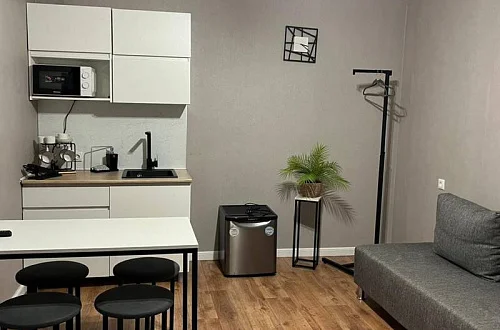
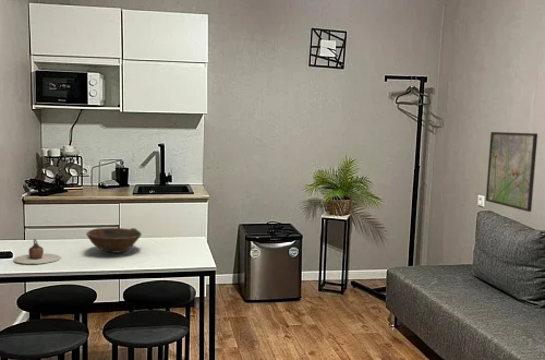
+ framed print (509, 169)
+ teapot (37, 249)
+ bowl (113, 241)
